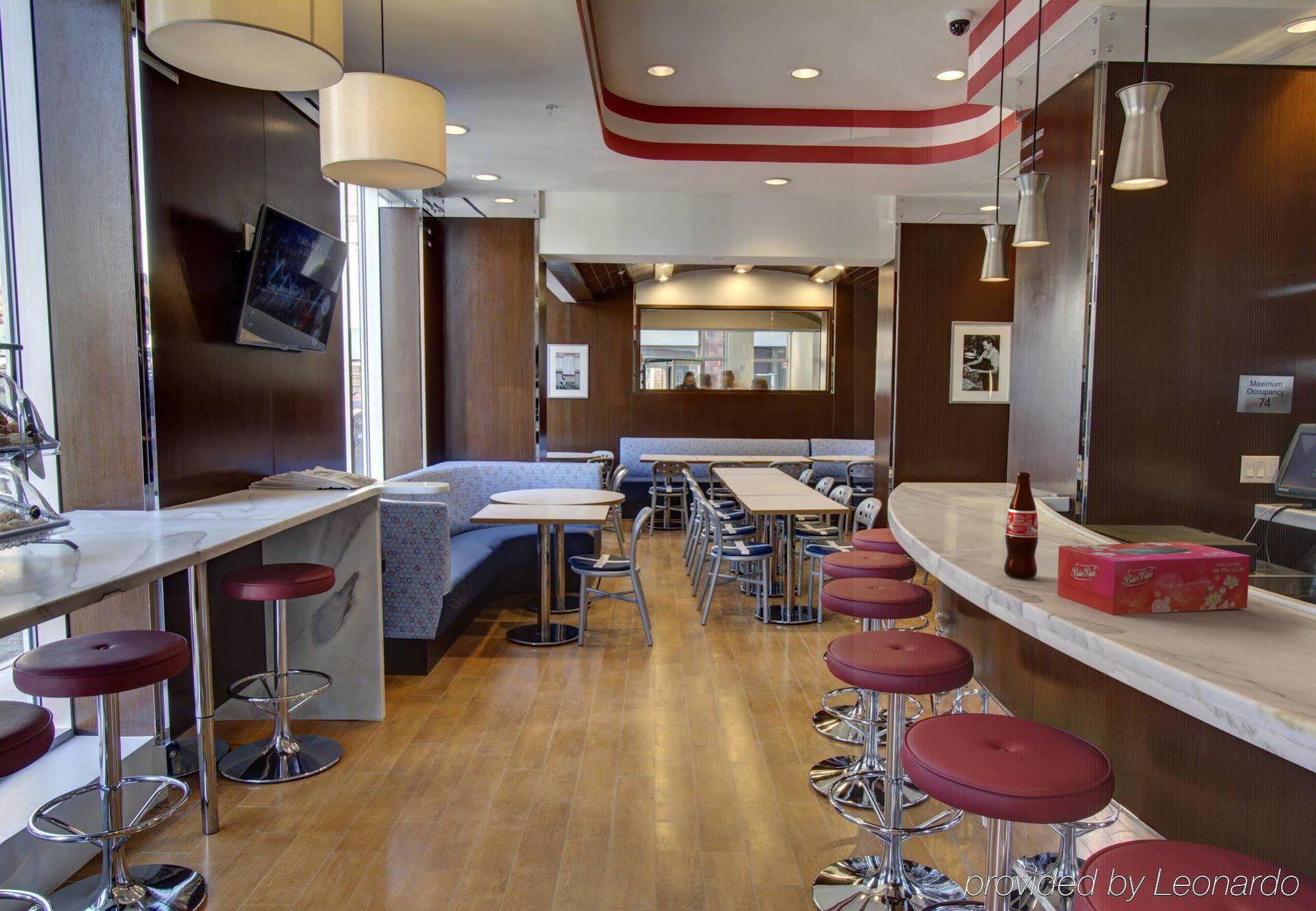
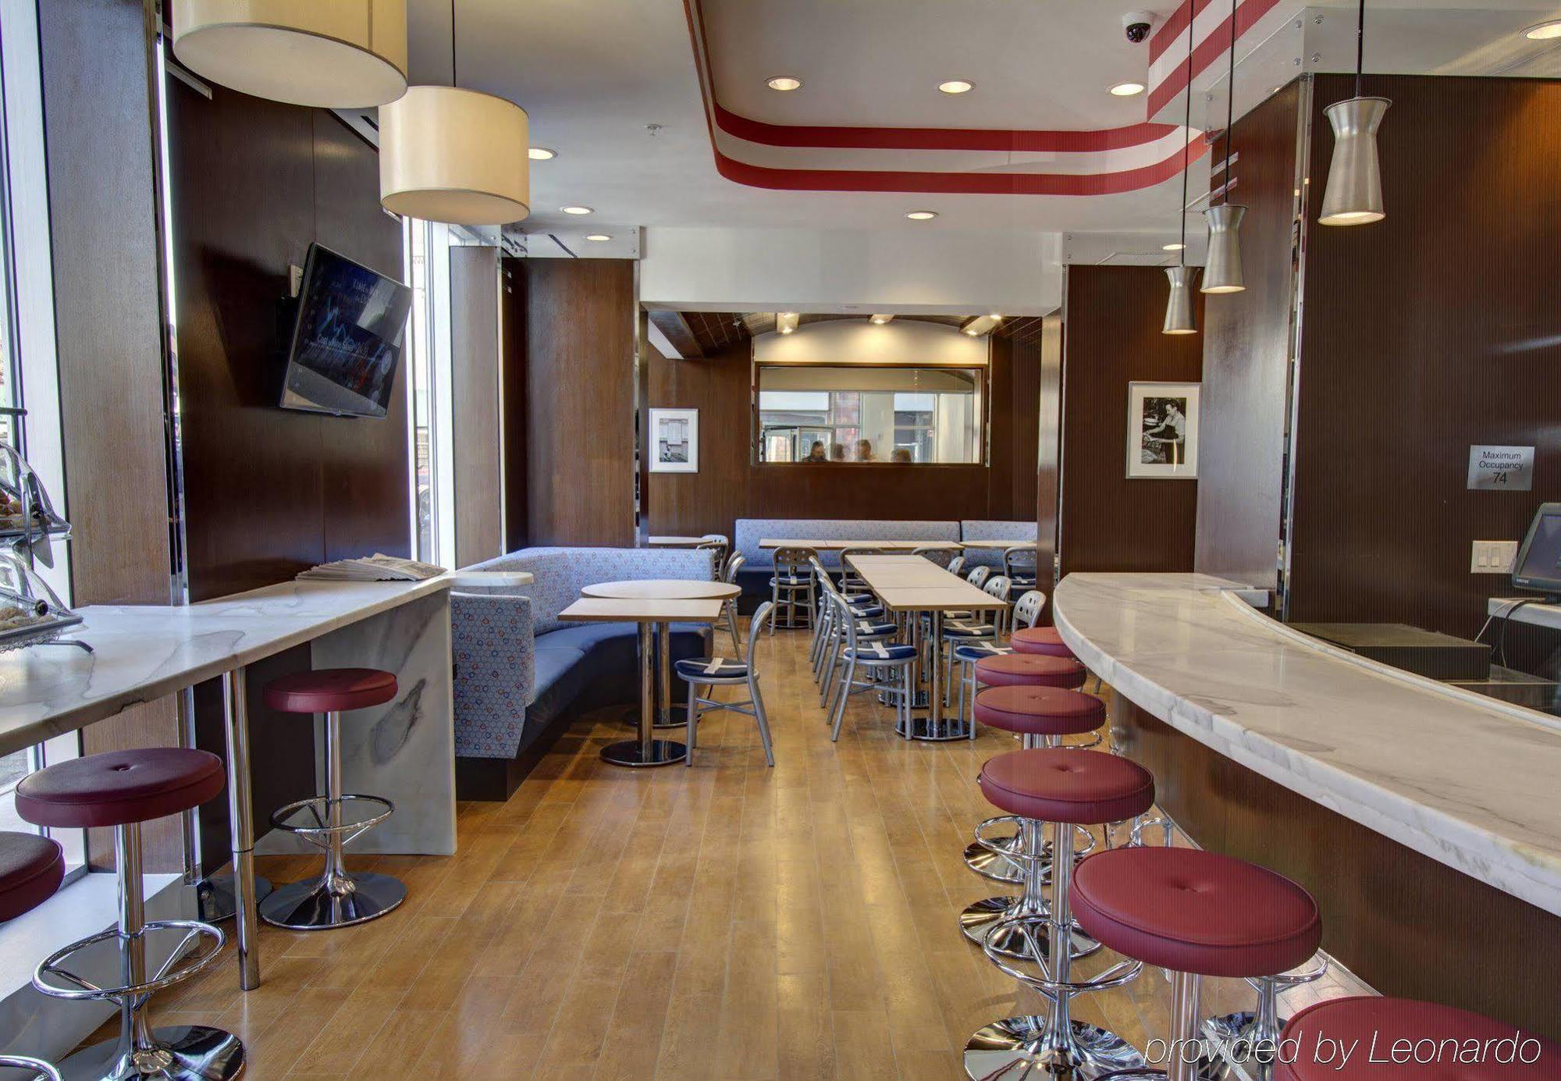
- tissue box (1150, 576)
- bottle (1022, 524)
